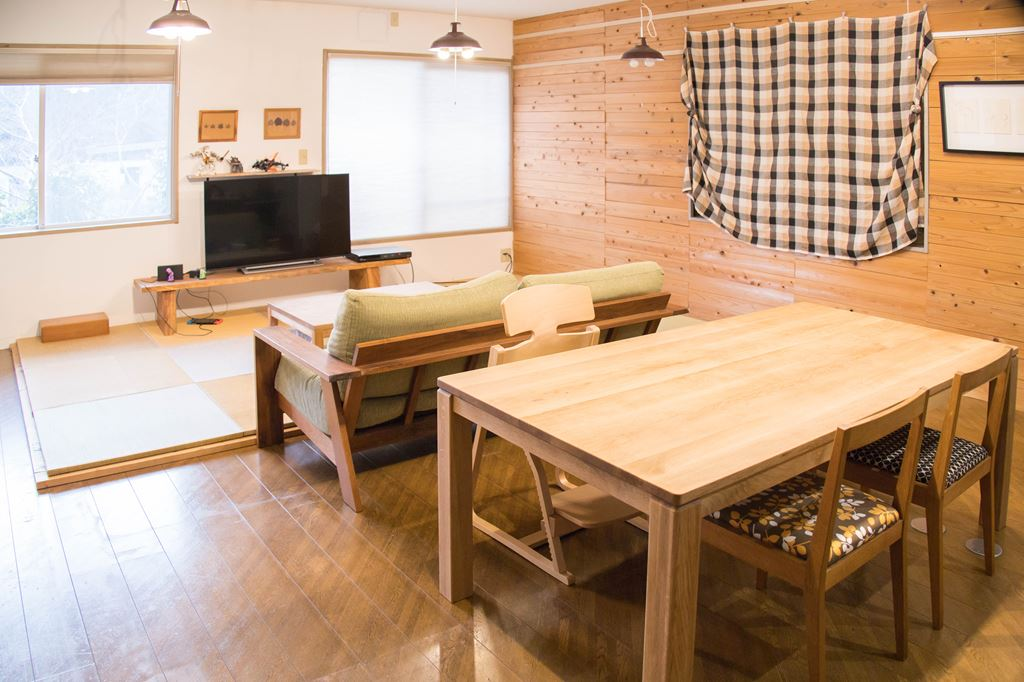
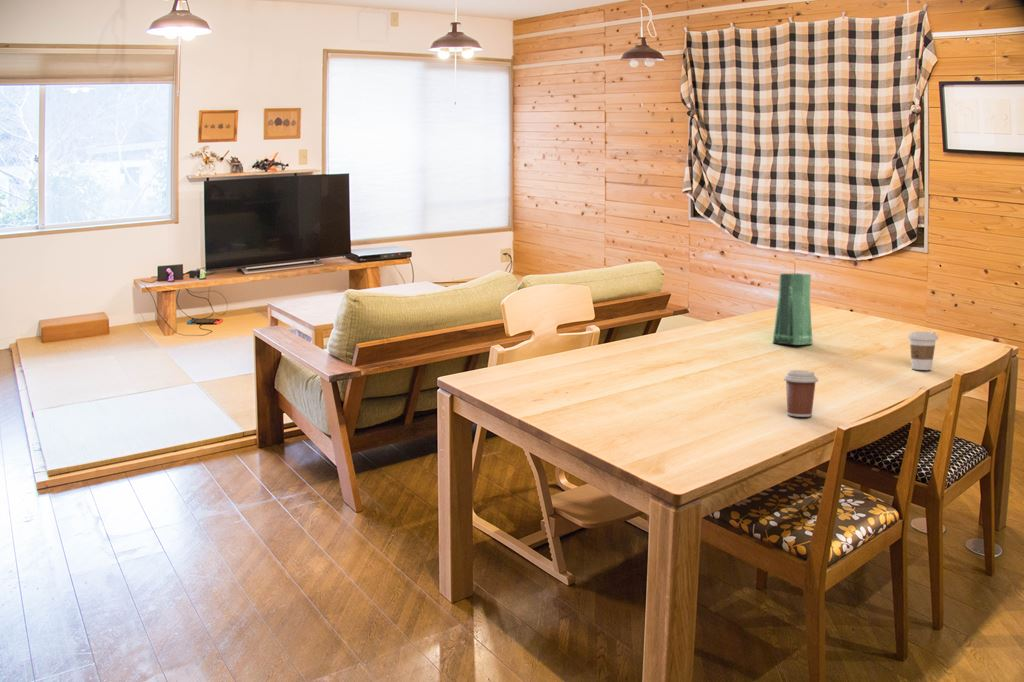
+ coffee cup (922, 350)
+ coffee cup (800, 393)
+ vase (793, 308)
